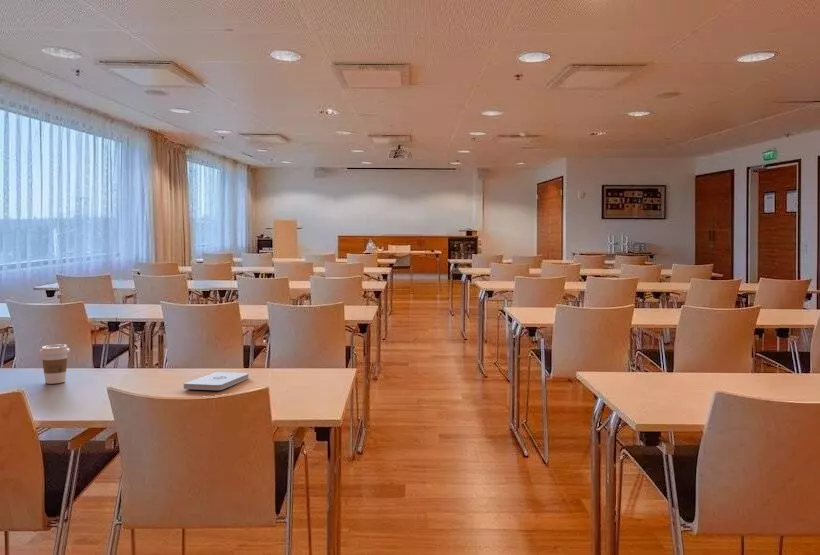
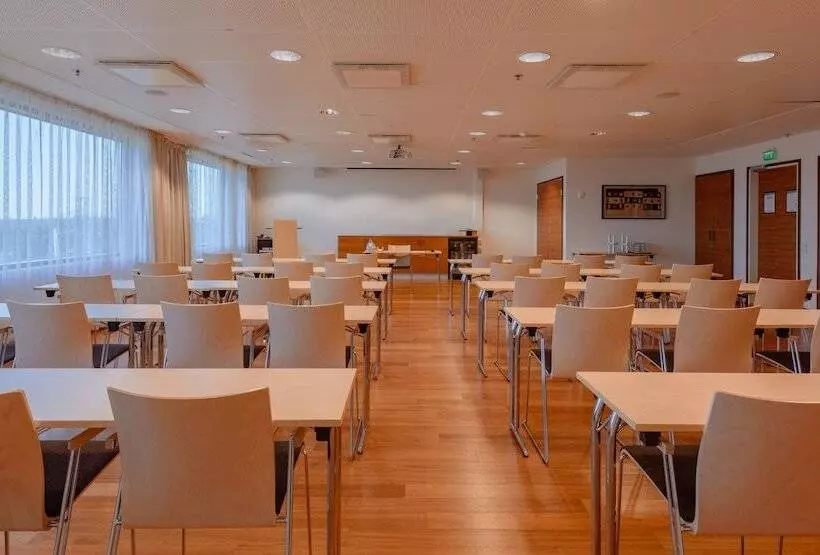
- notepad (218, 380)
- coffee cup (55, 363)
